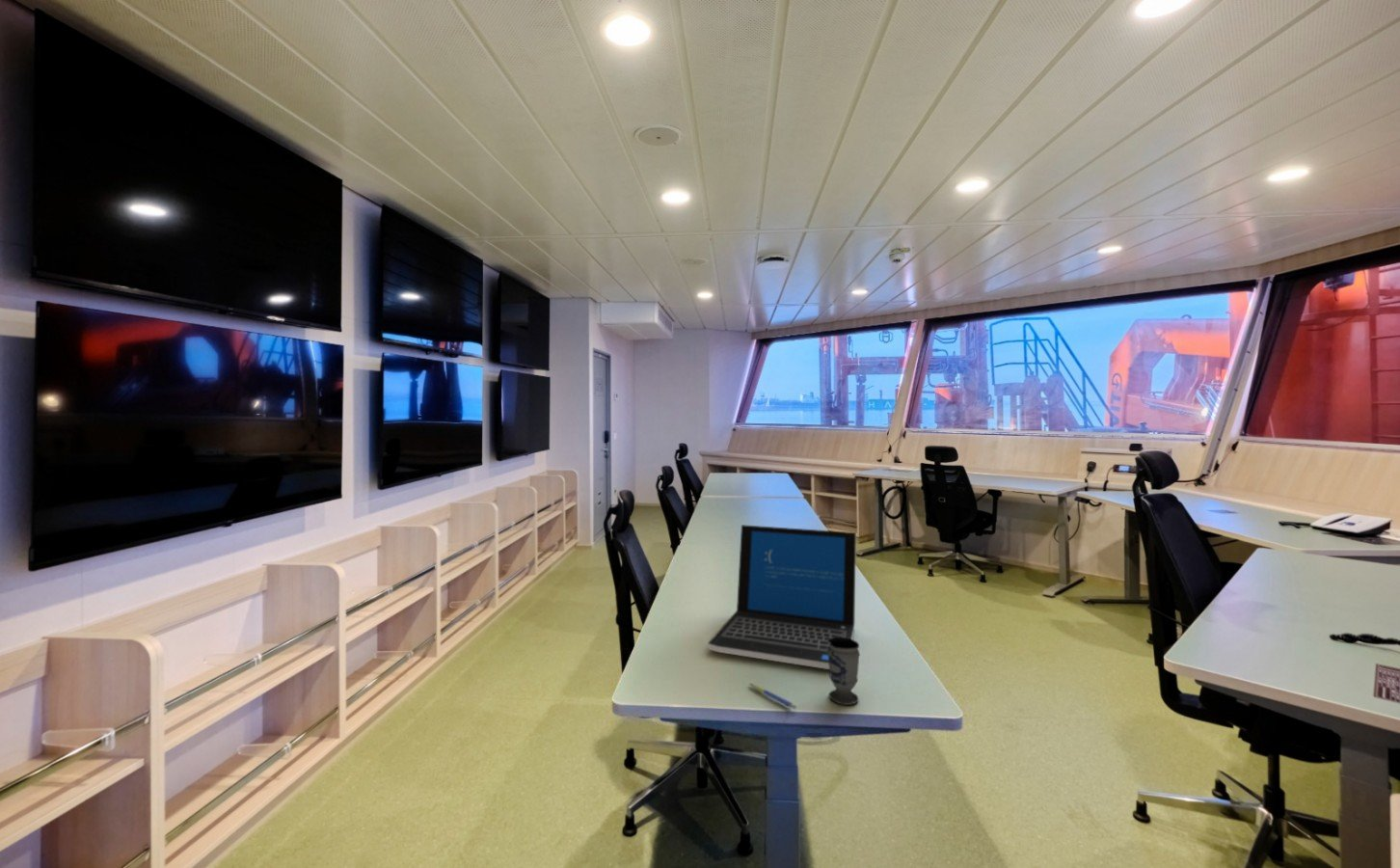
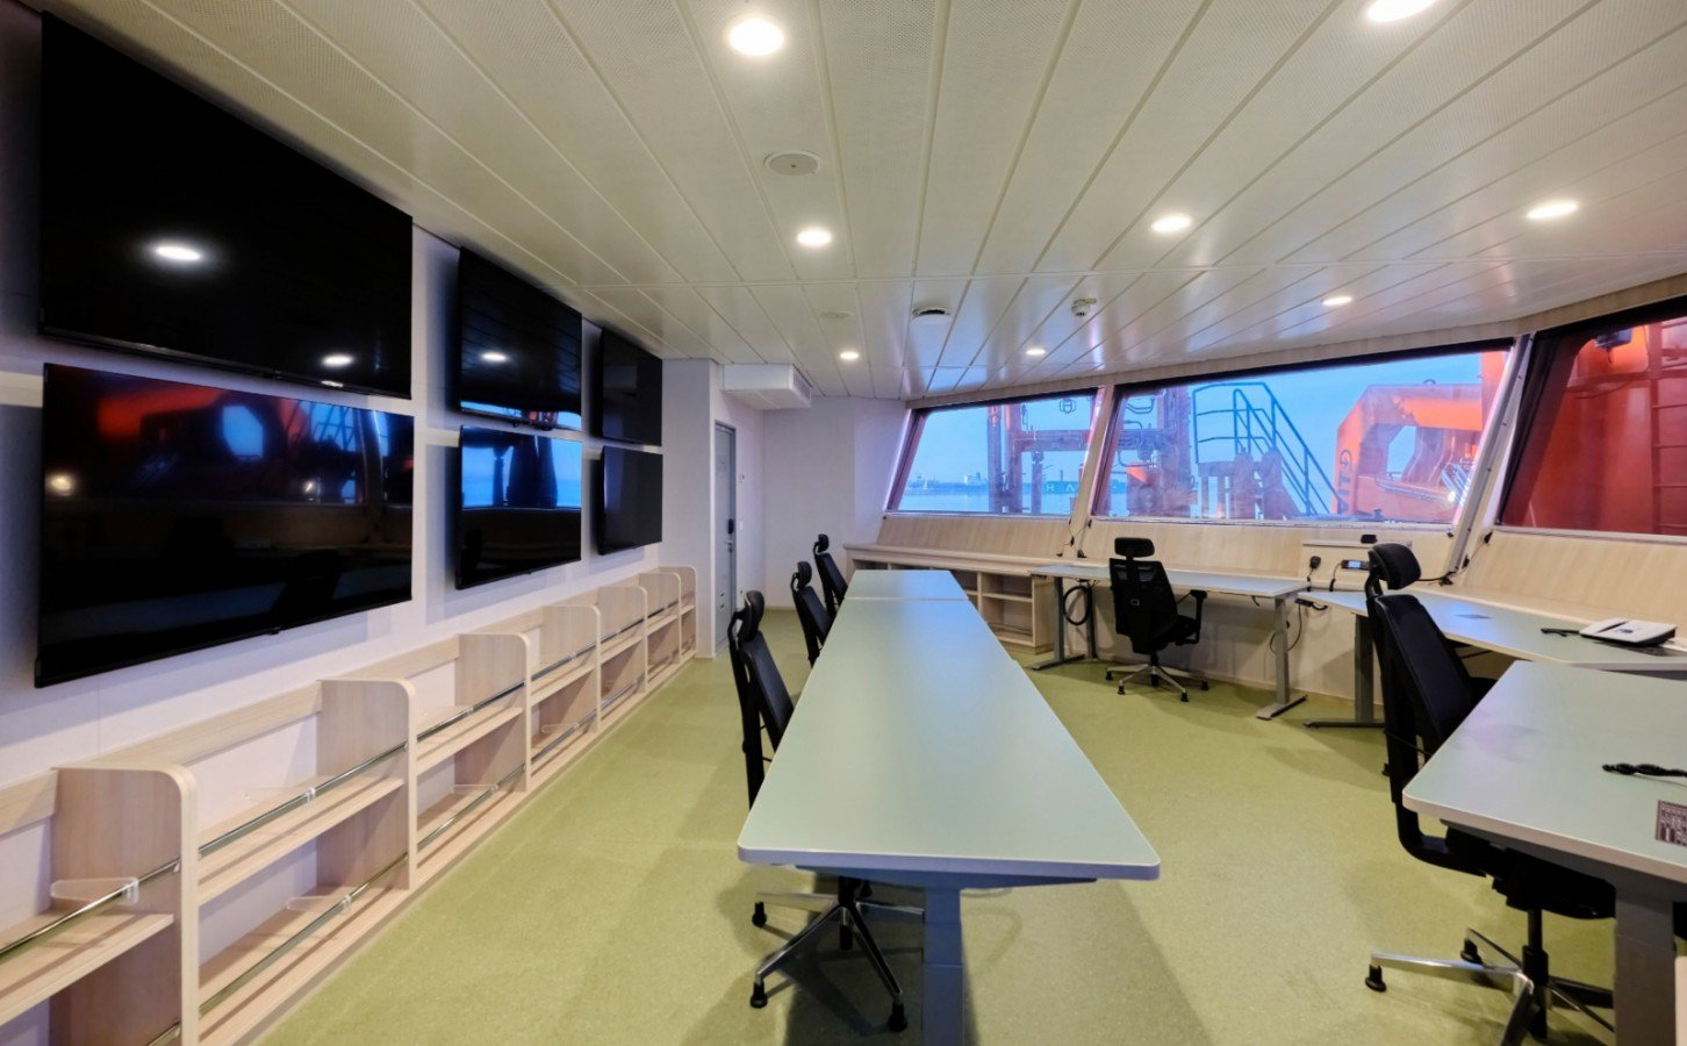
- laptop (786, 587)
- pen (770, 694)
- cup (843, 670)
